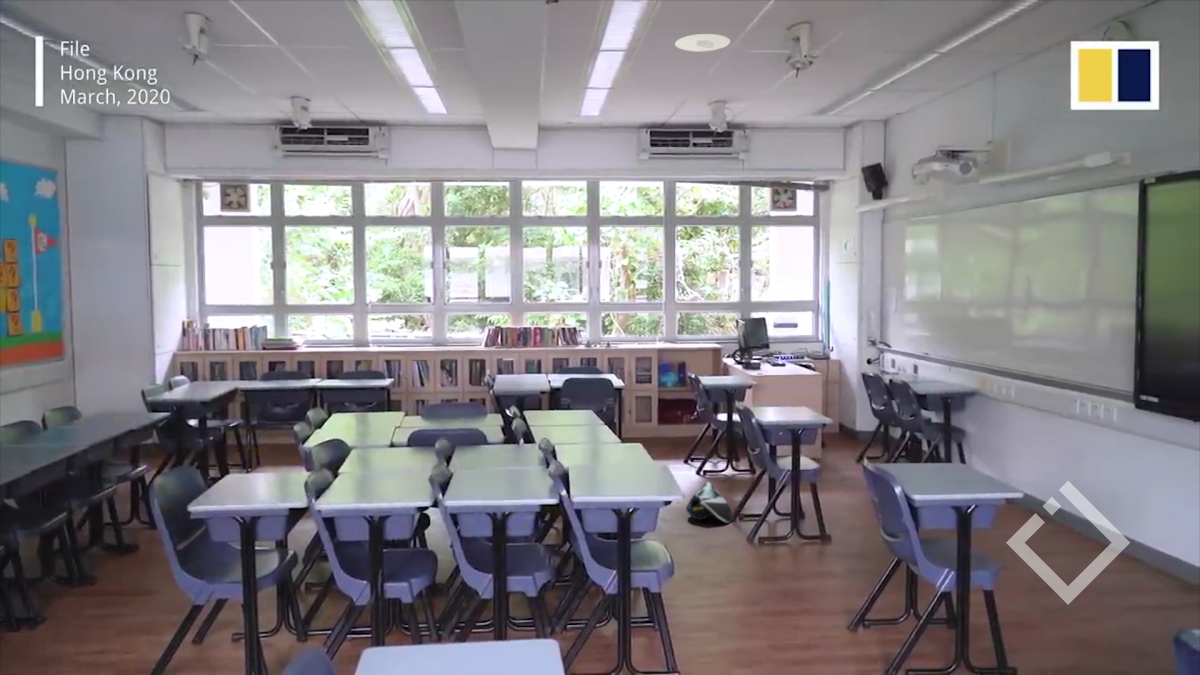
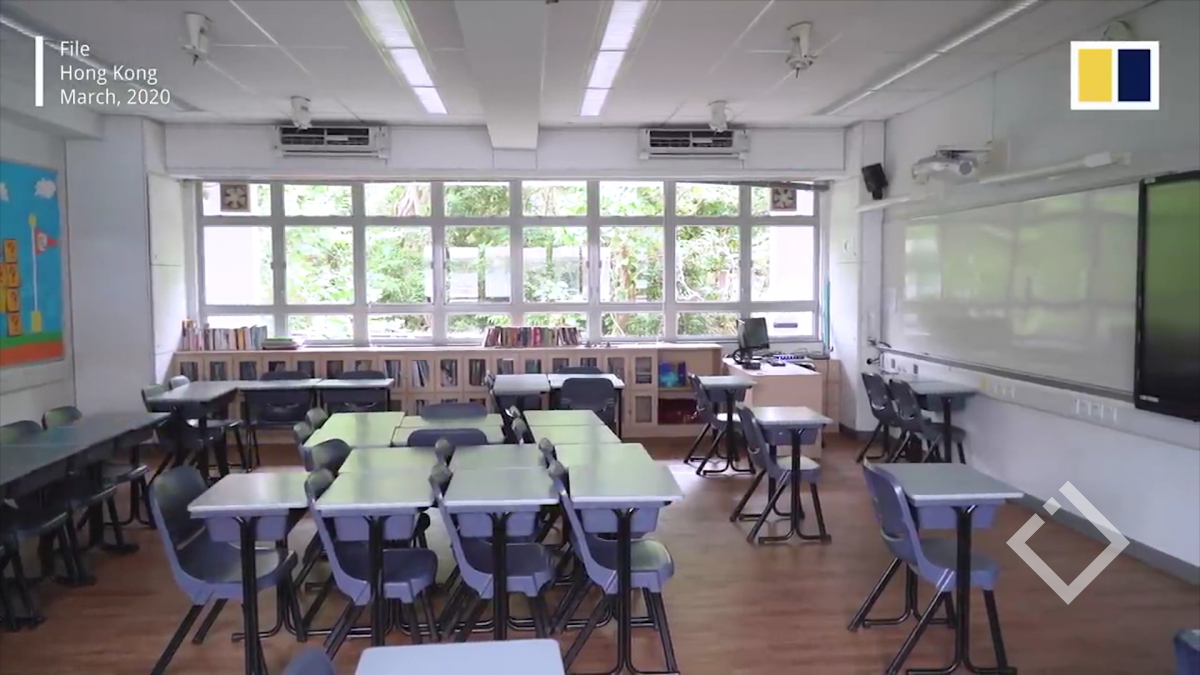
- recessed light (702, 40)
- bag (708, 502)
